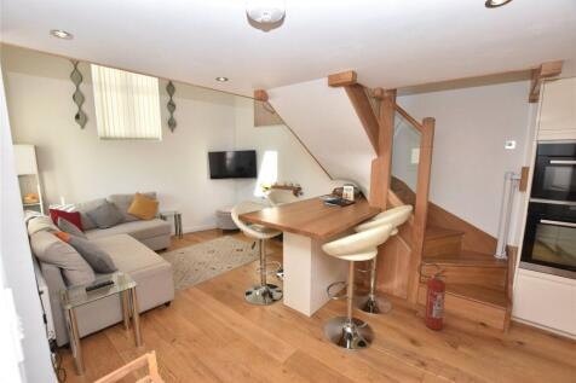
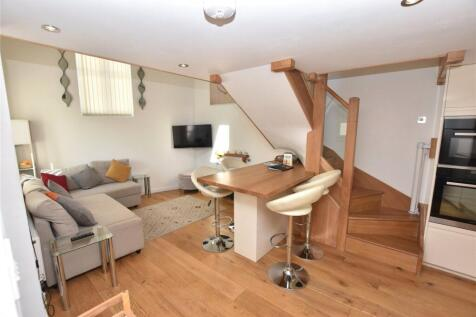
- fire extinguisher (431, 294)
